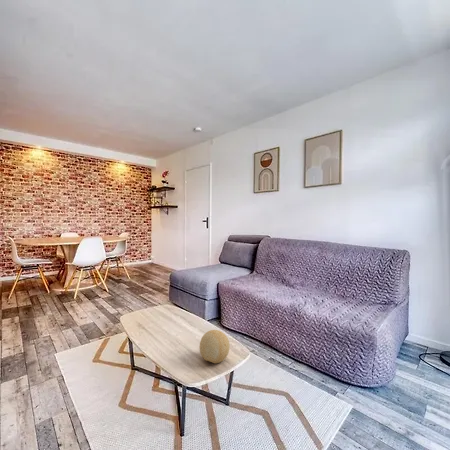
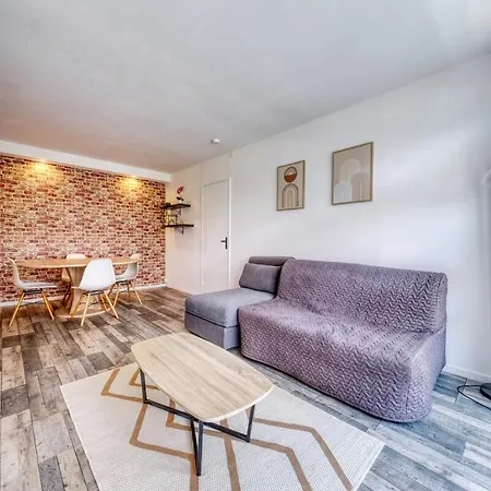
- decorative ball (214, 344)
